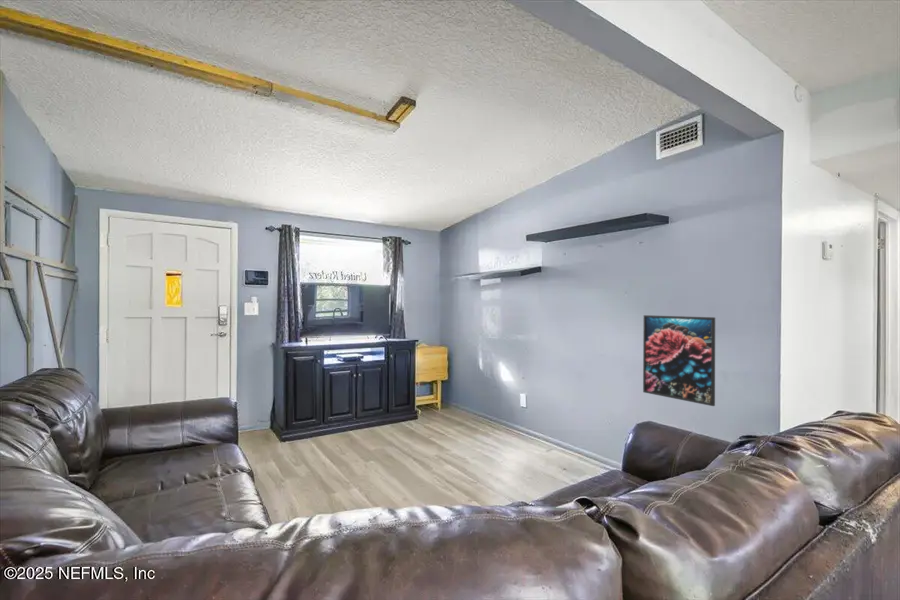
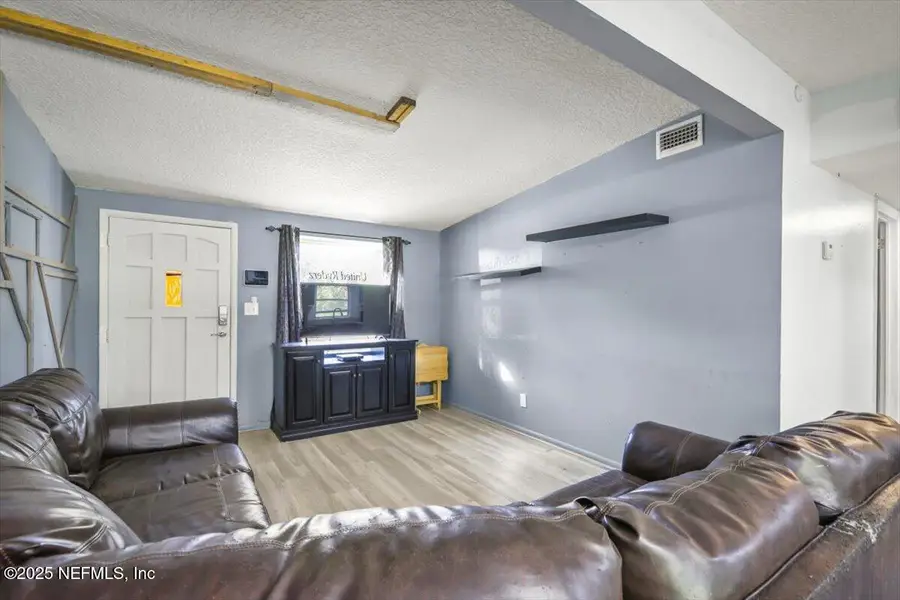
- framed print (676, 357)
